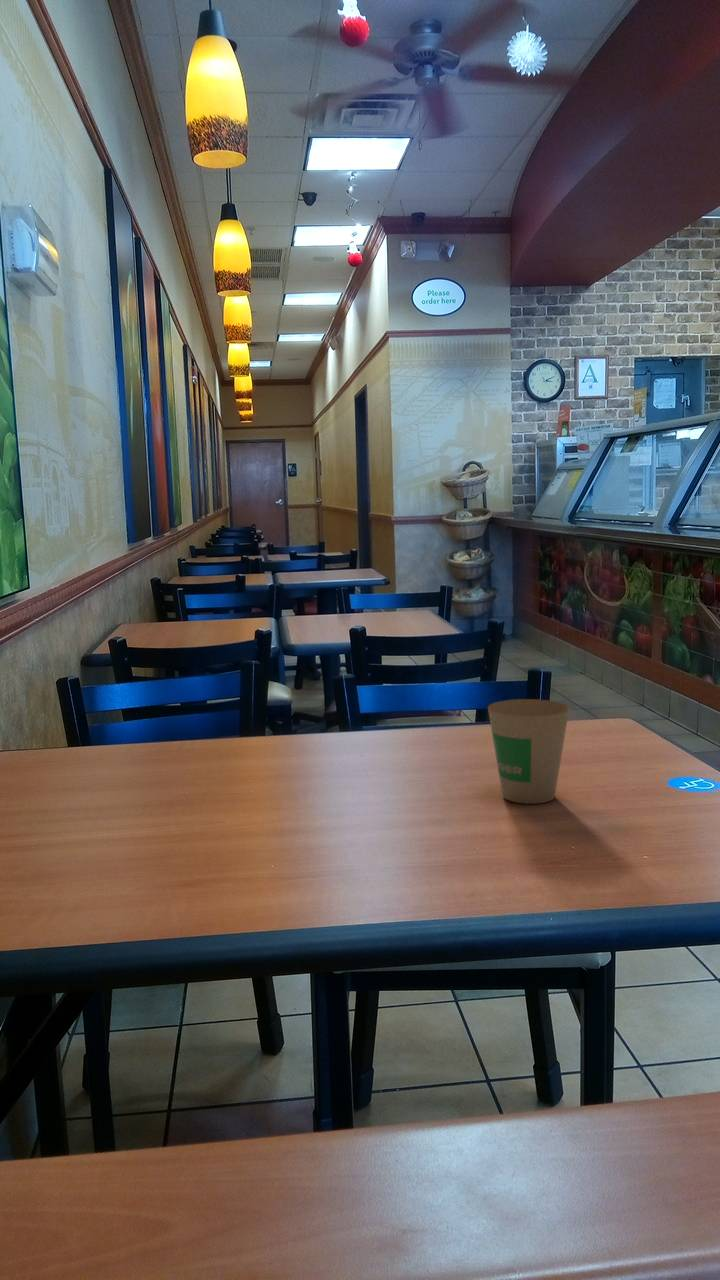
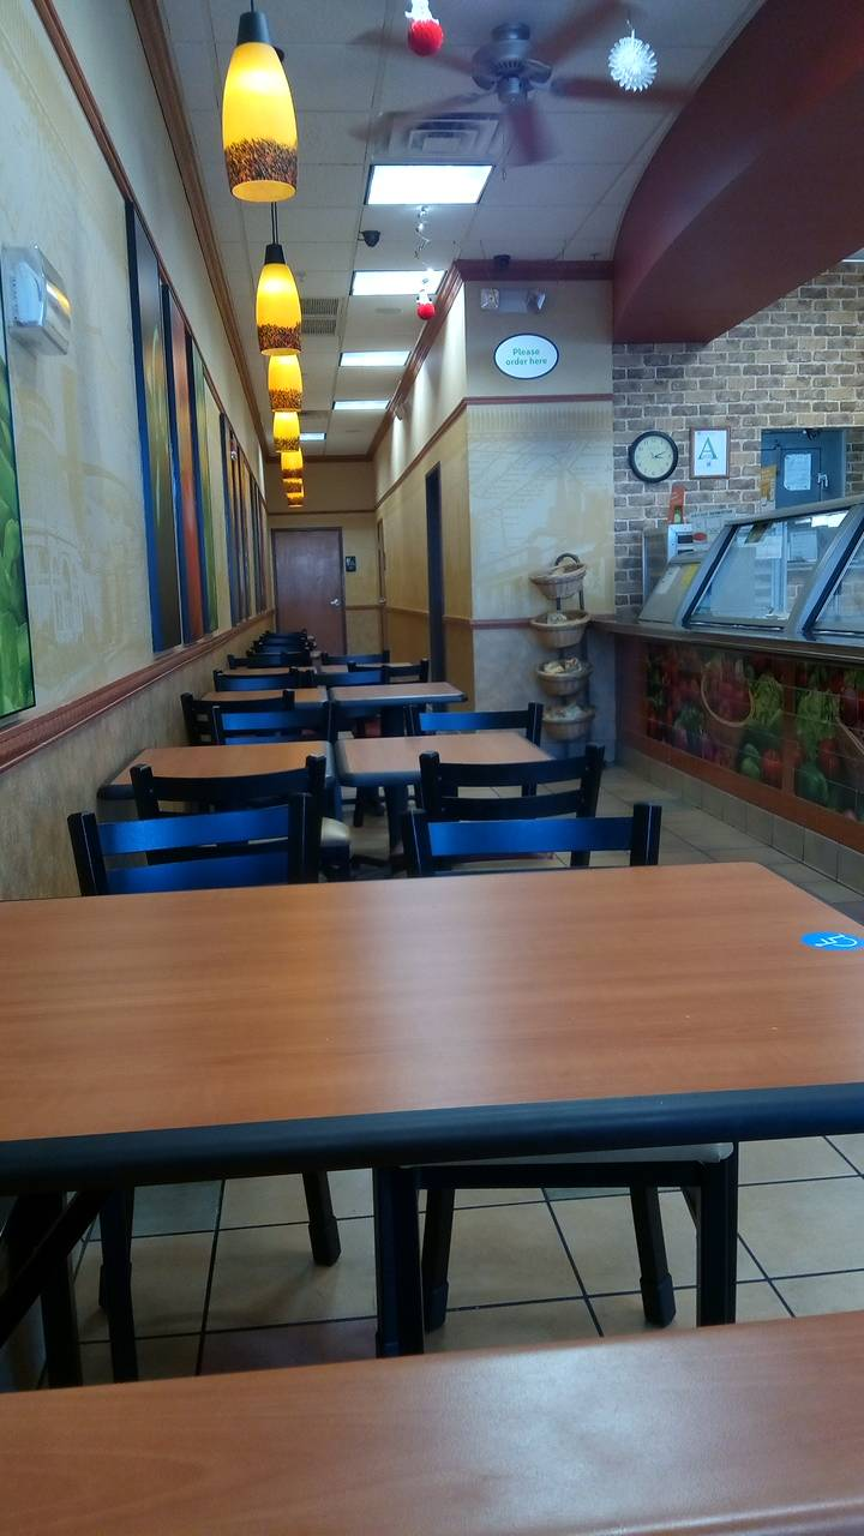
- paper cup (528, 751)
